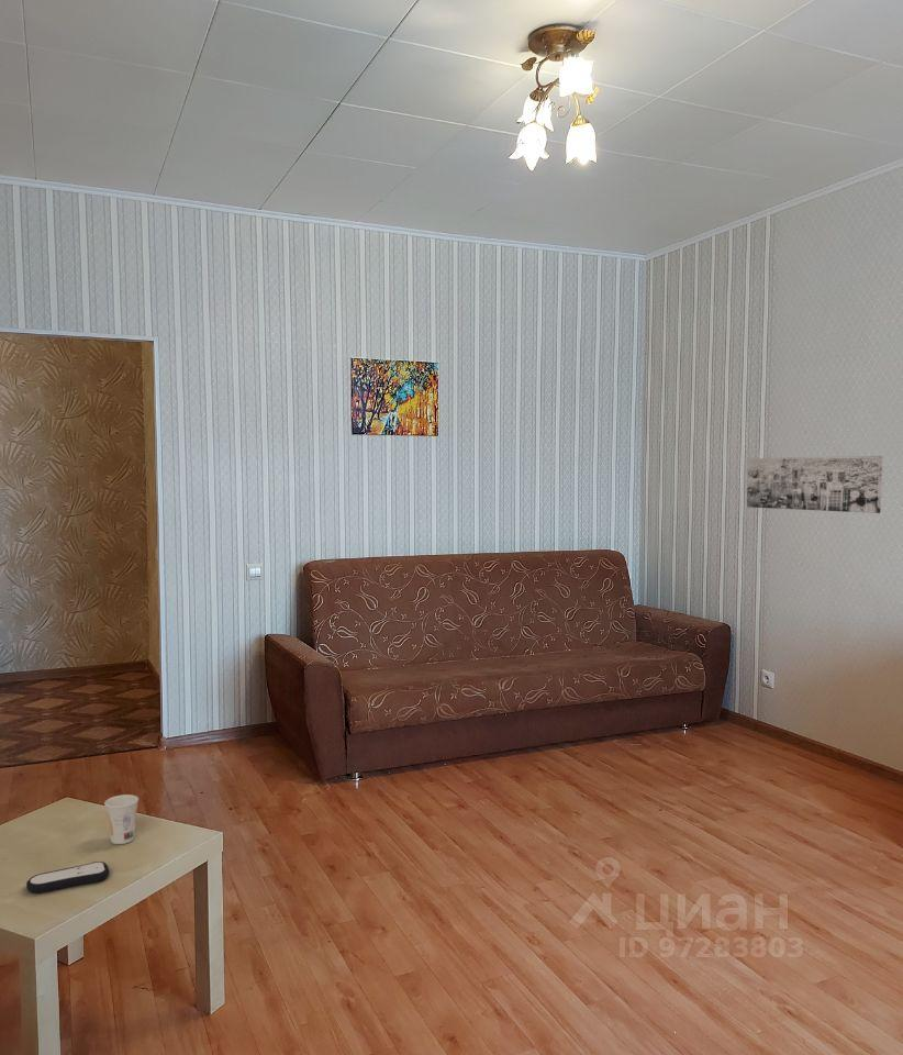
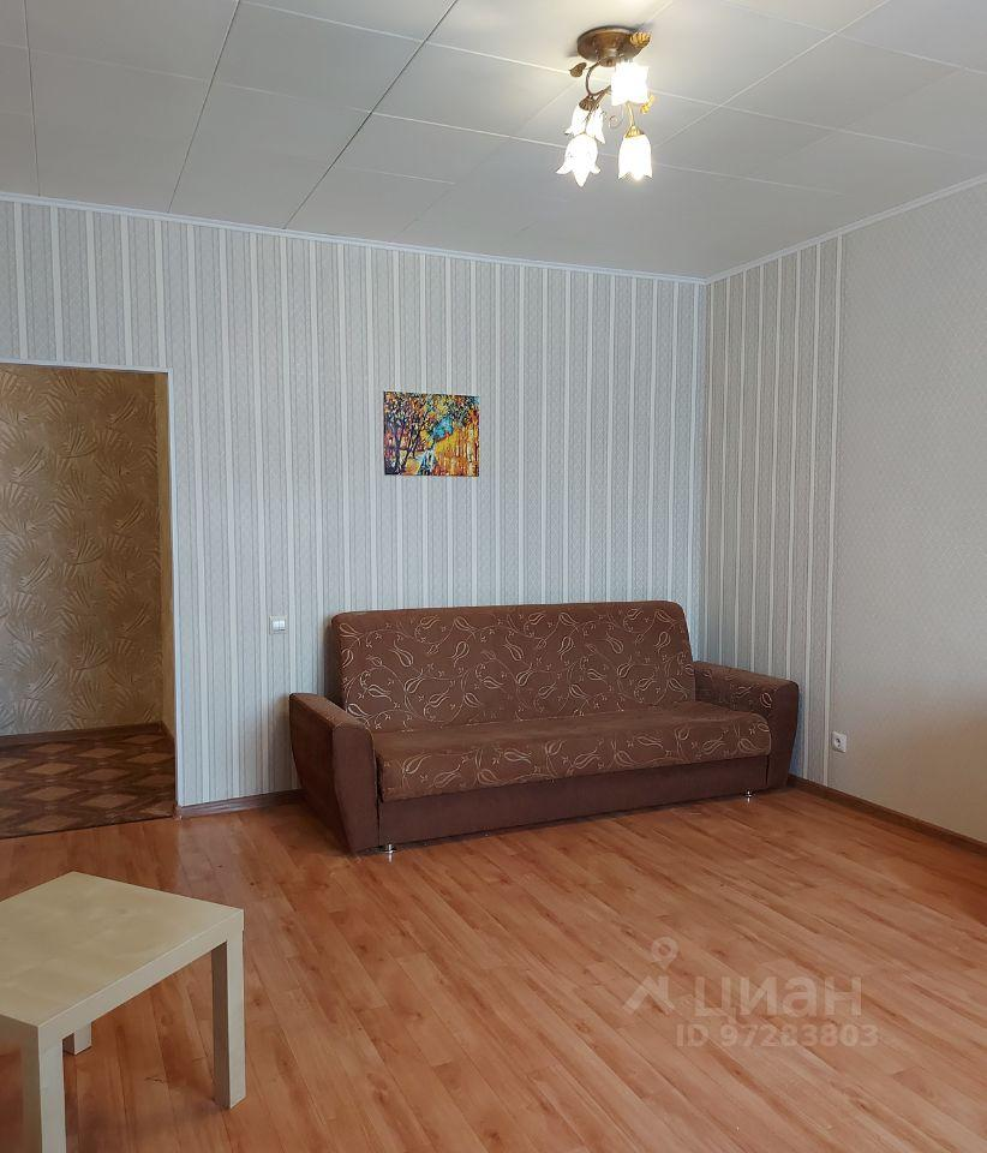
- remote control (68, 877)
- cup (122, 820)
- wall art (809, 484)
